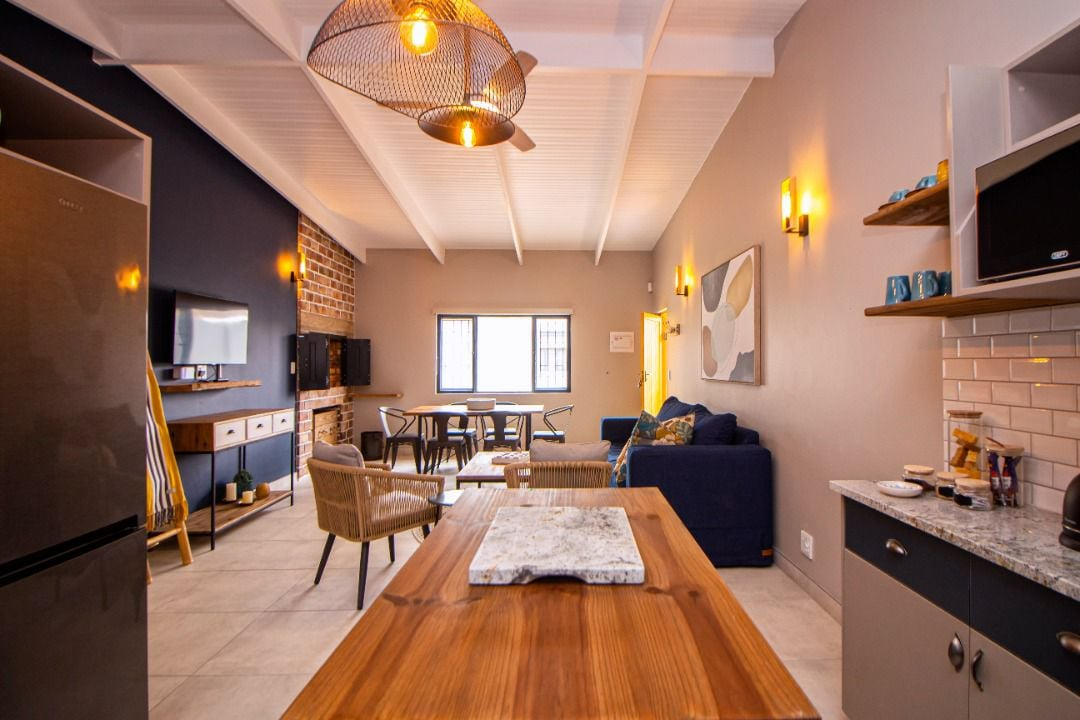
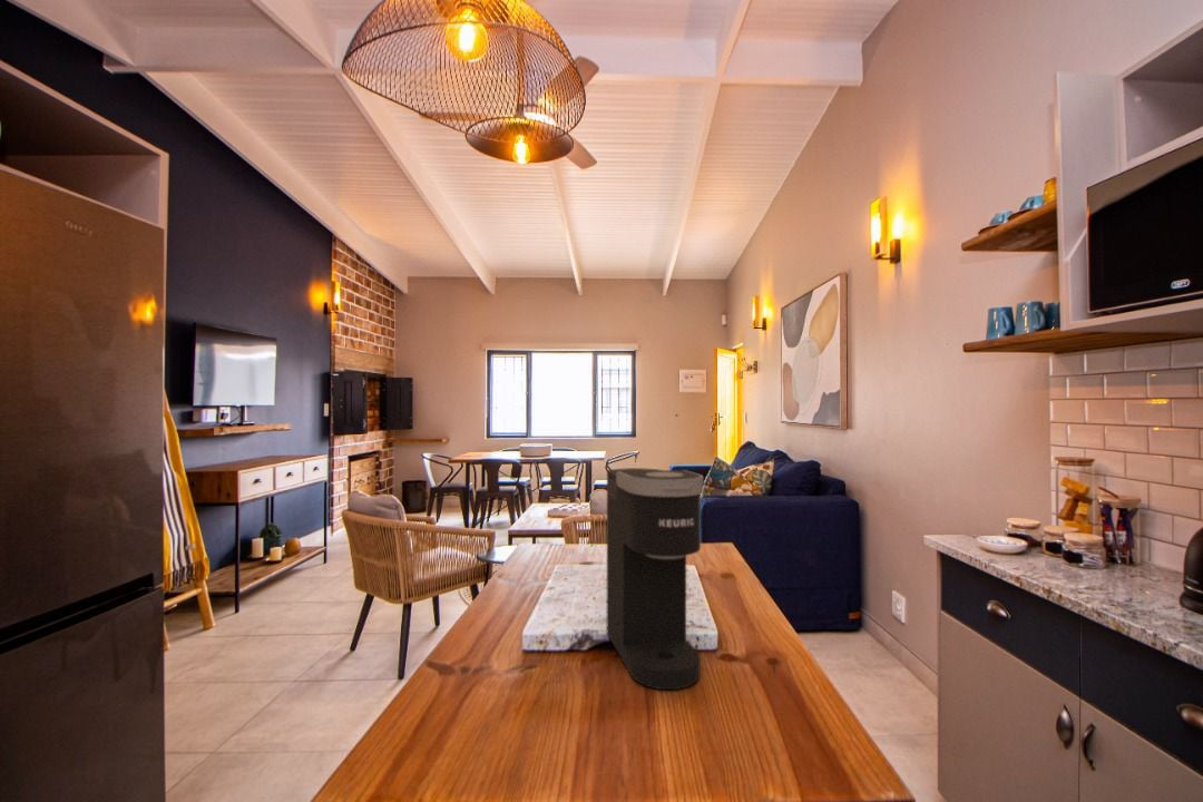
+ coffee maker (649, 560)
